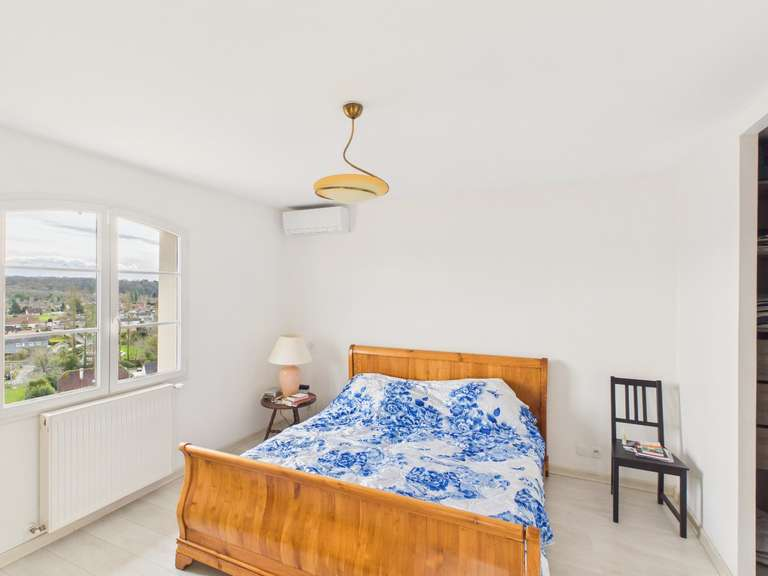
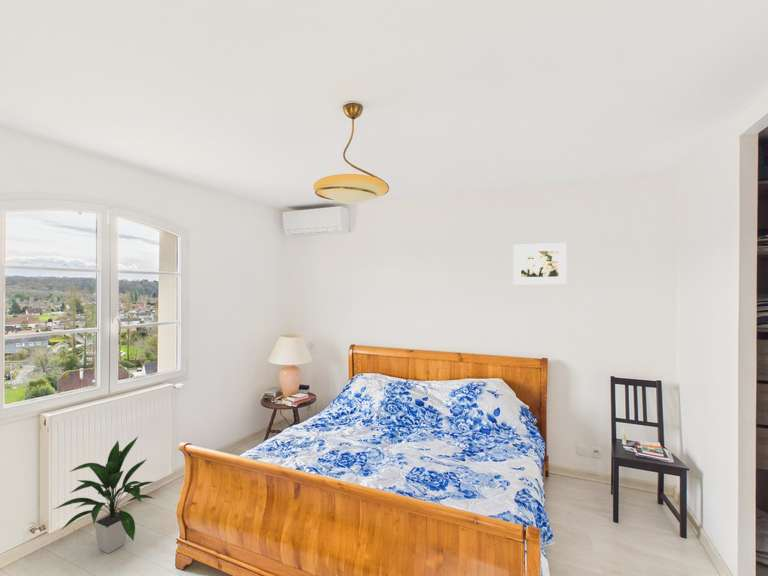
+ indoor plant (111, 496)
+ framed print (539, 264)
